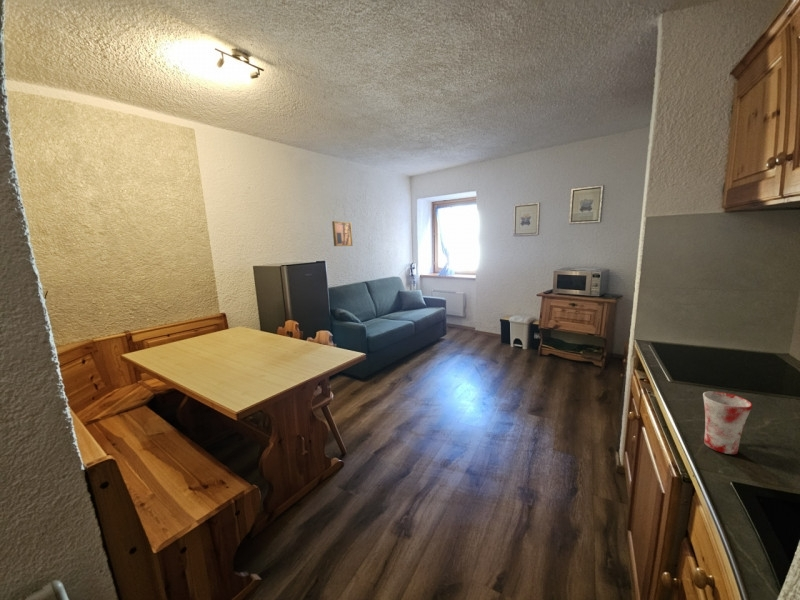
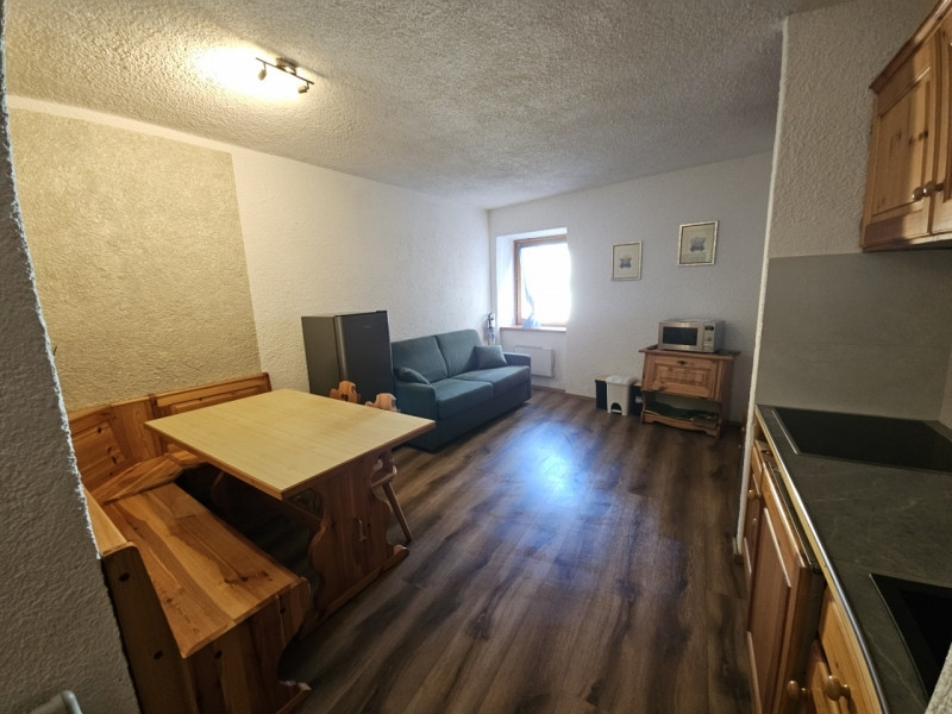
- wall art (342, 234)
- mug (721, 419)
